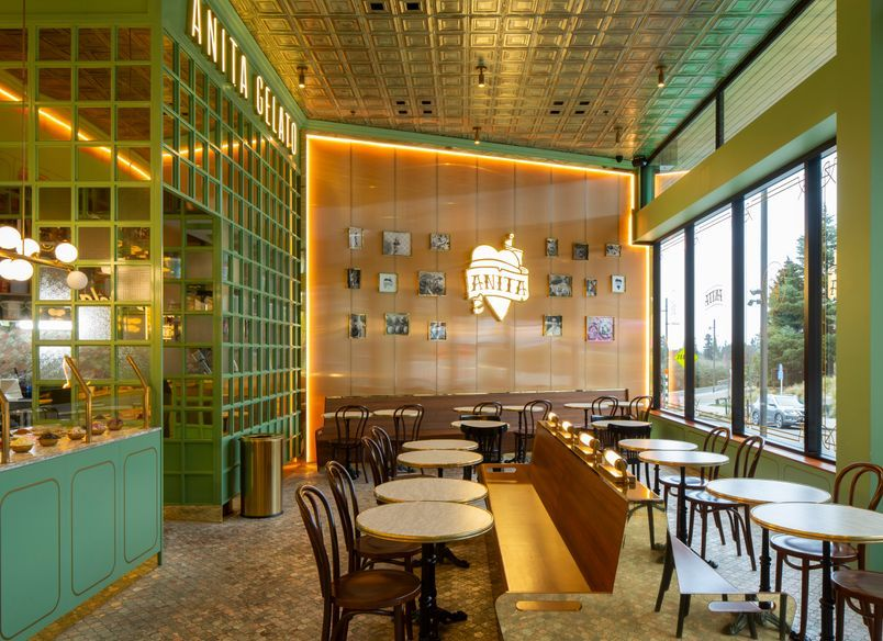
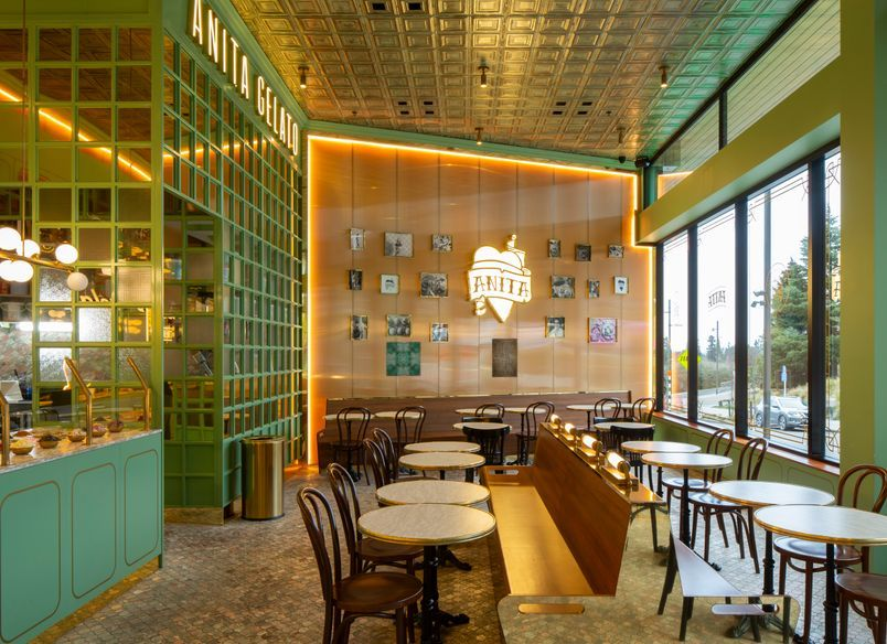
+ wall art (504, 357)
+ wall art (403, 358)
